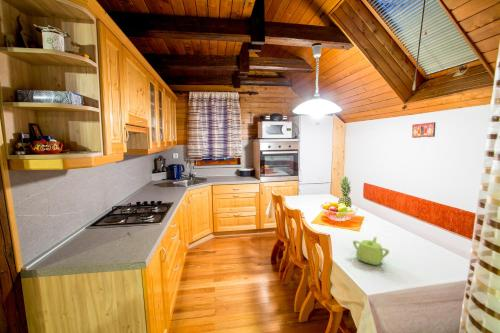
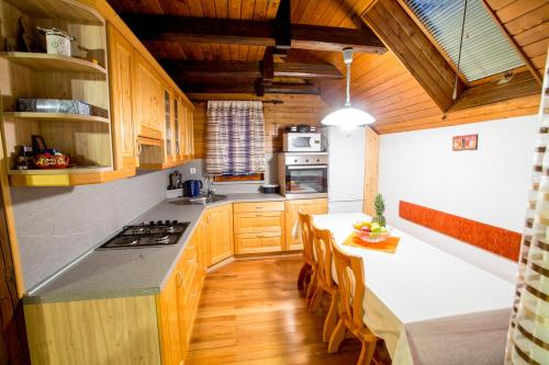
- teapot (371, 249)
